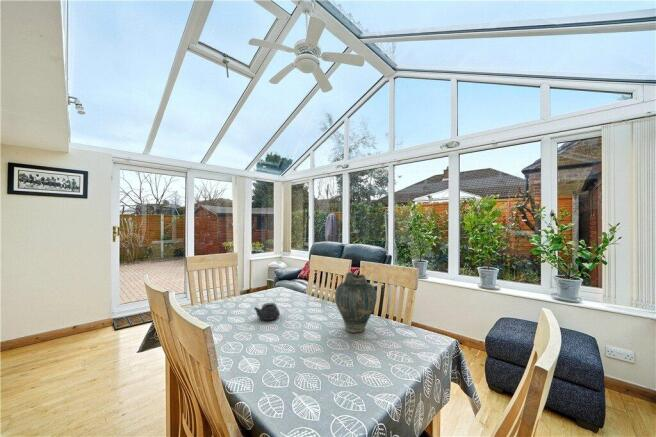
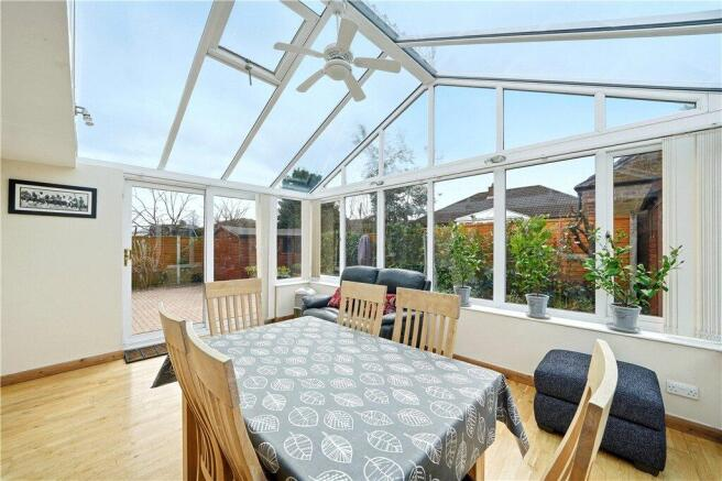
- vase (355, 301)
- teapot (268, 311)
